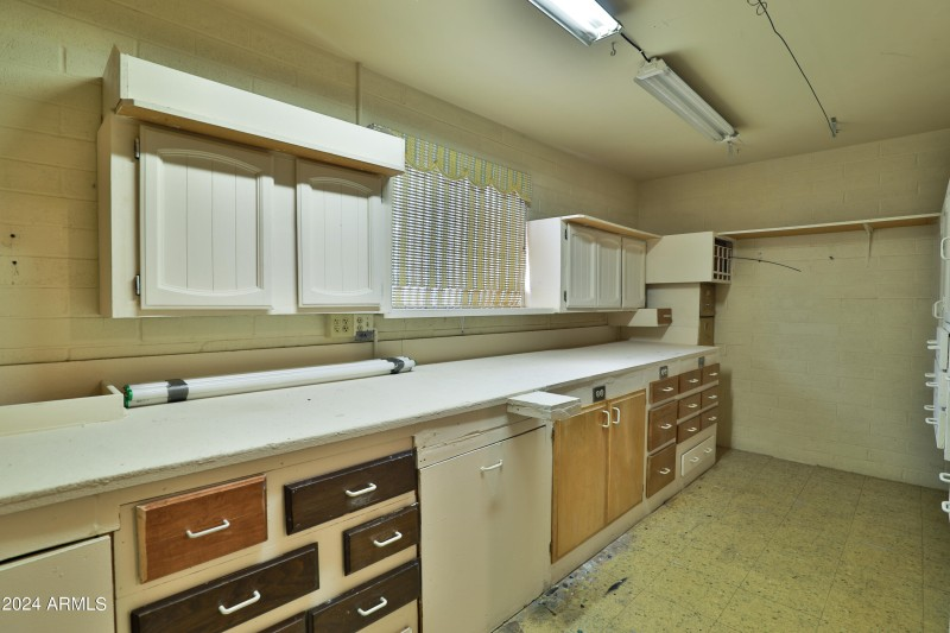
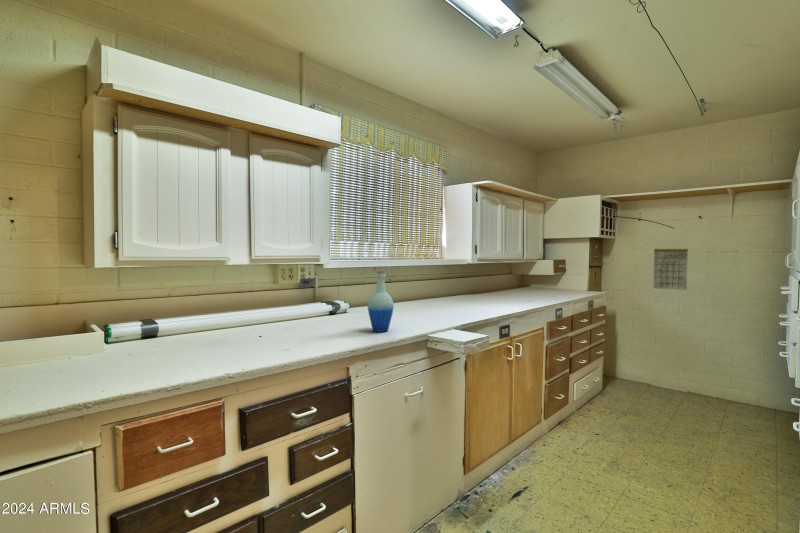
+ bottle (380, 300)
+ calendar (670, 264)
